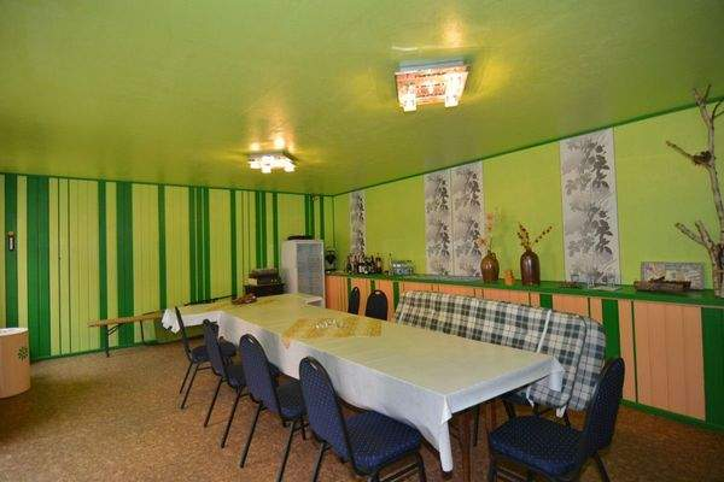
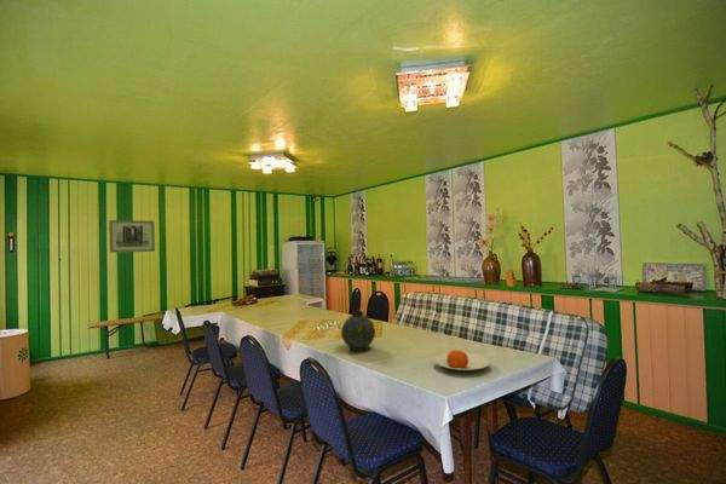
+ wall art (132, 236)
+ plate (461, 358)
+ snuff bottle (357, 328)
